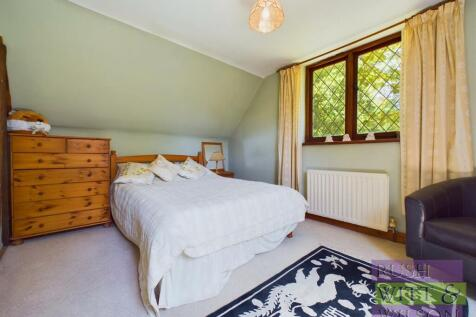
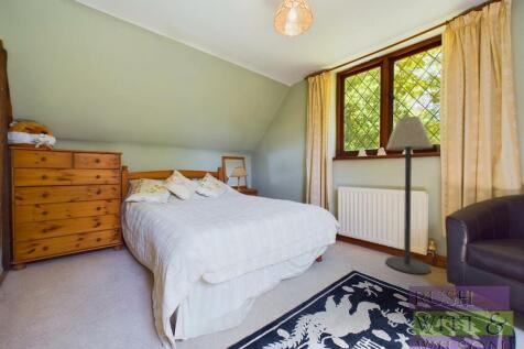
+ floor lamp (407, 192)
